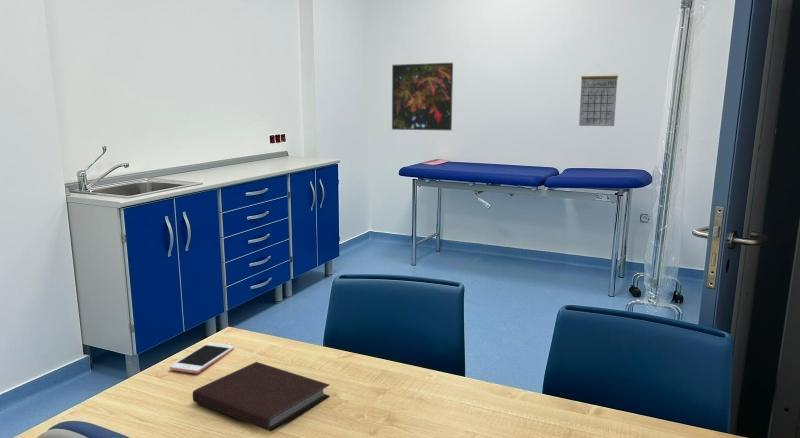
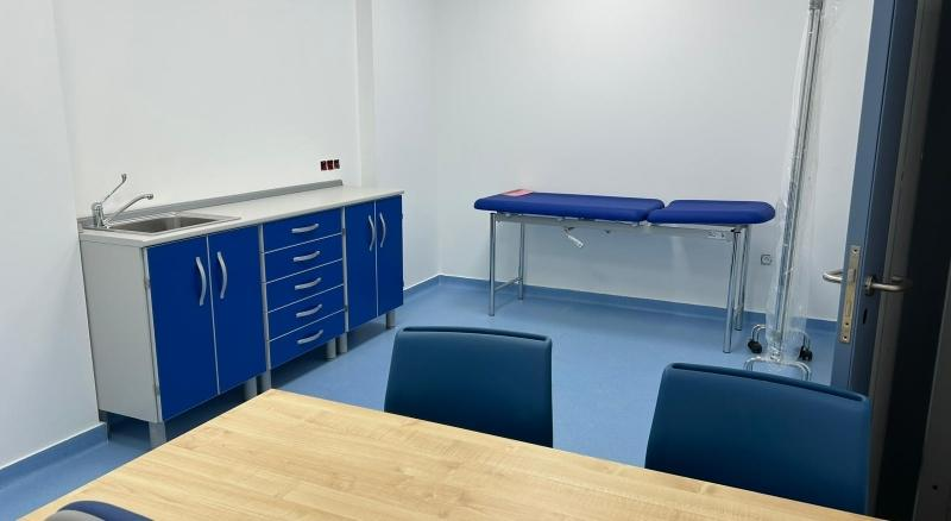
- cell phone (203, 357)
- notebook (262, 393)
- calendar (598, 95)
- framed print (421, 97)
